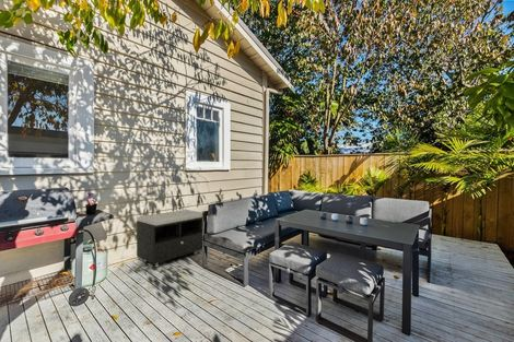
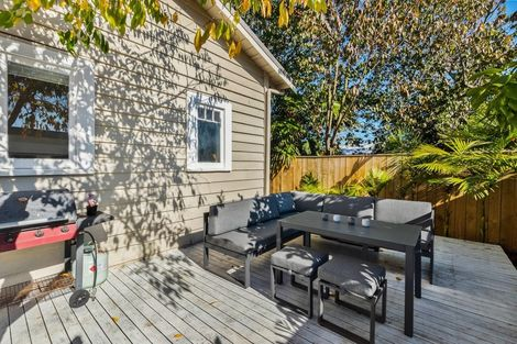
- storage bench (172, 235)
